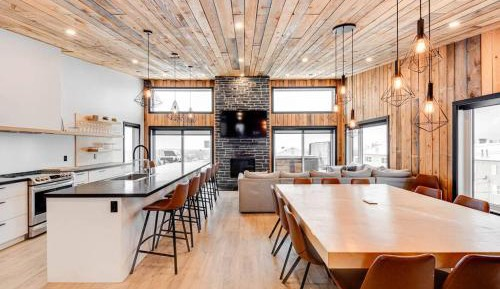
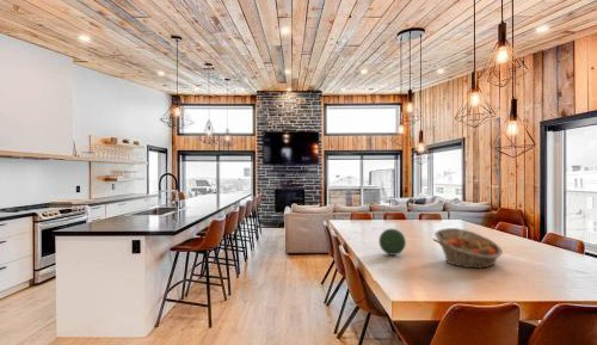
+ fruit basket (467, 246)
+ decorative orb (392, 241)
